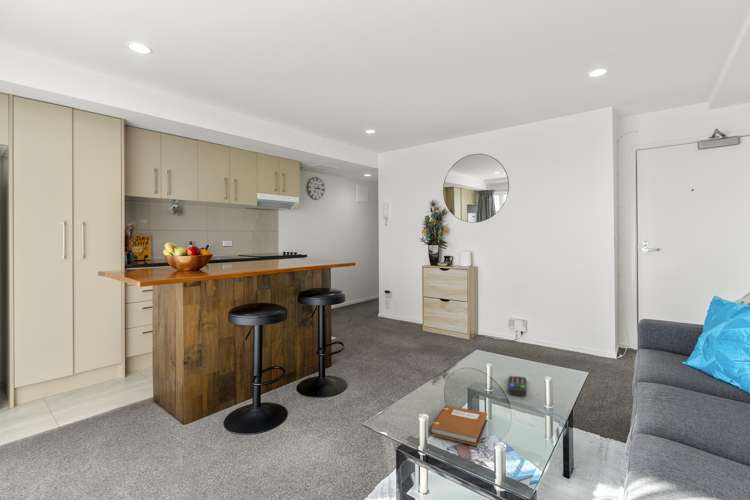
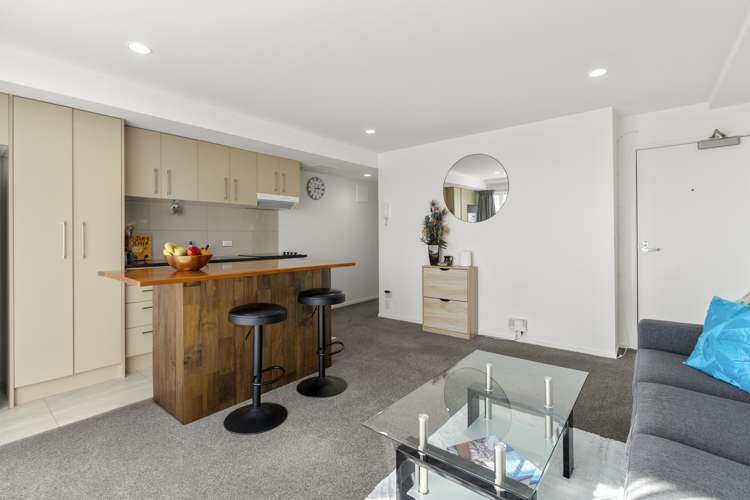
- notebook (459, 422)
- remote control (517, 384)
